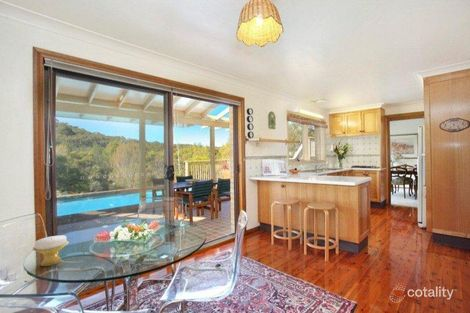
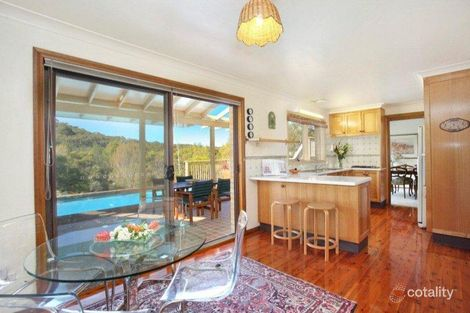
- candle holder (51, 249)
